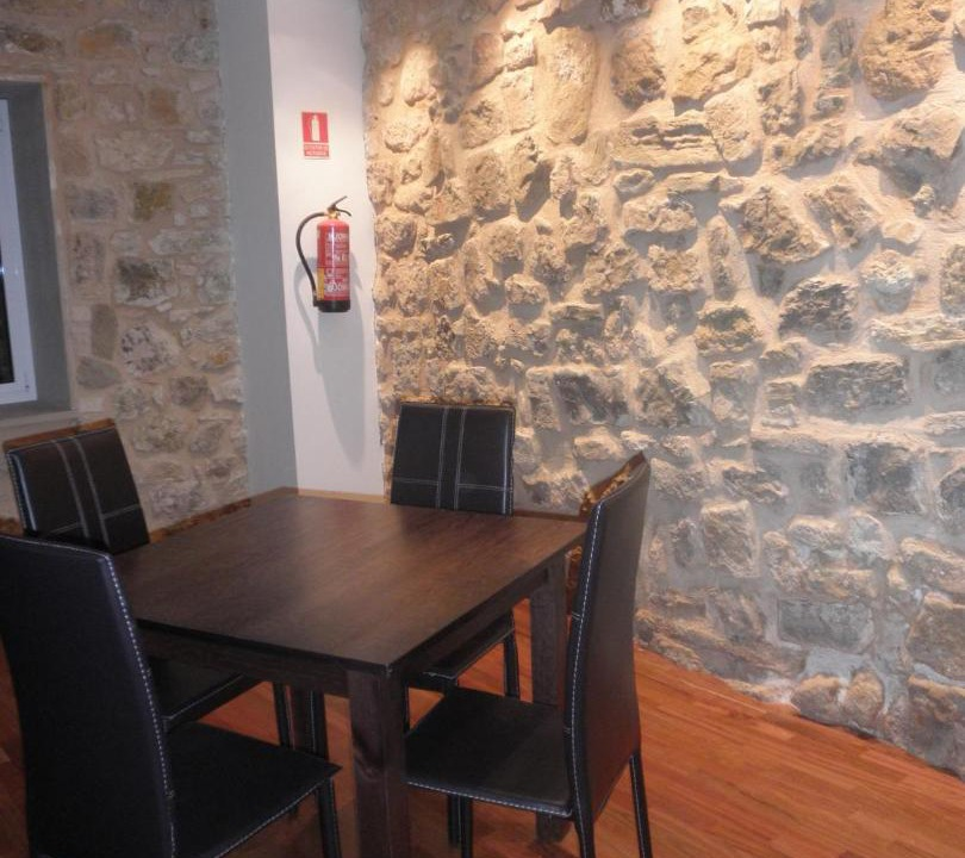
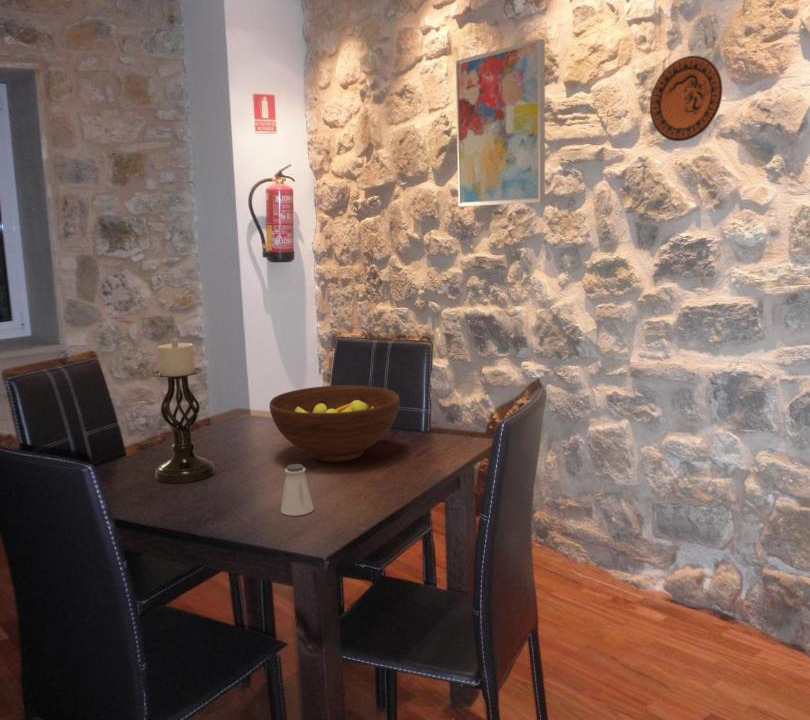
+ fruit bowl (336, 427)
+ wall art (498, 128)
+ candle holder (180, 408)
+ decorative plate (685, 99)
+ saltshaker (296, 488)
